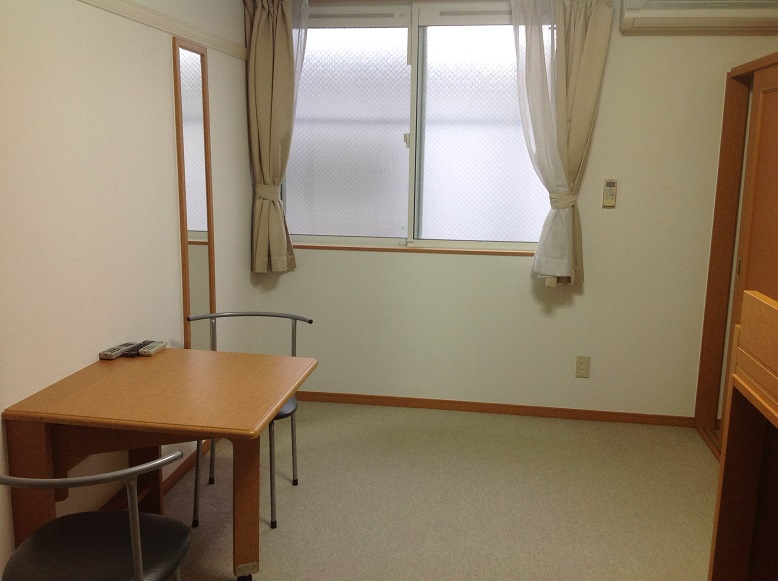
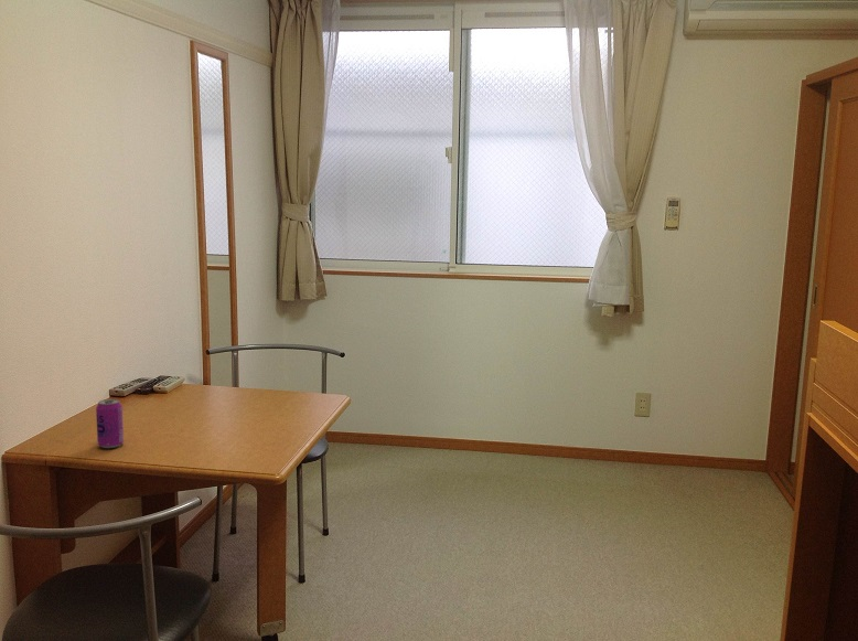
+ beverage can (109, 423)
